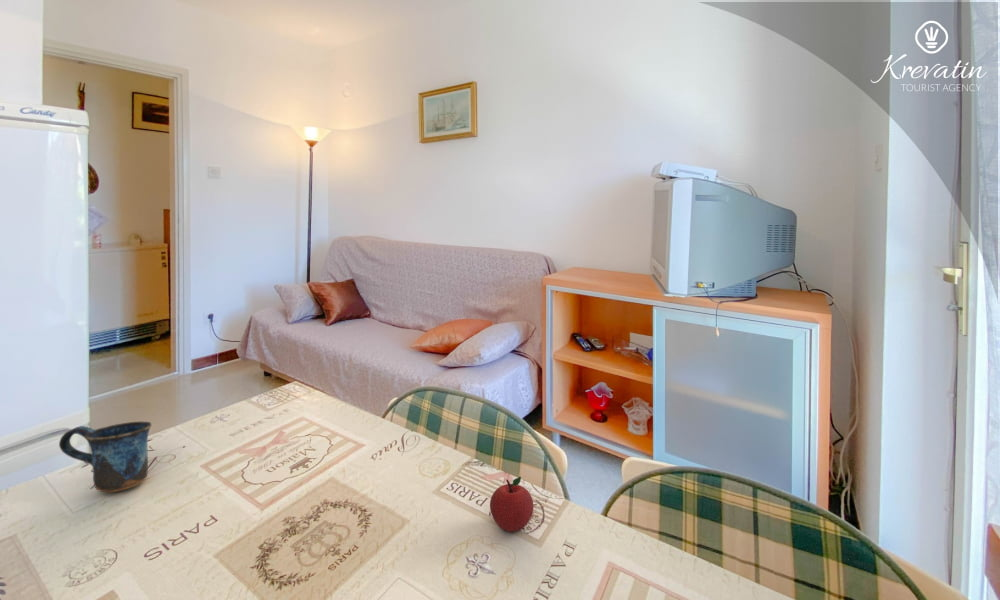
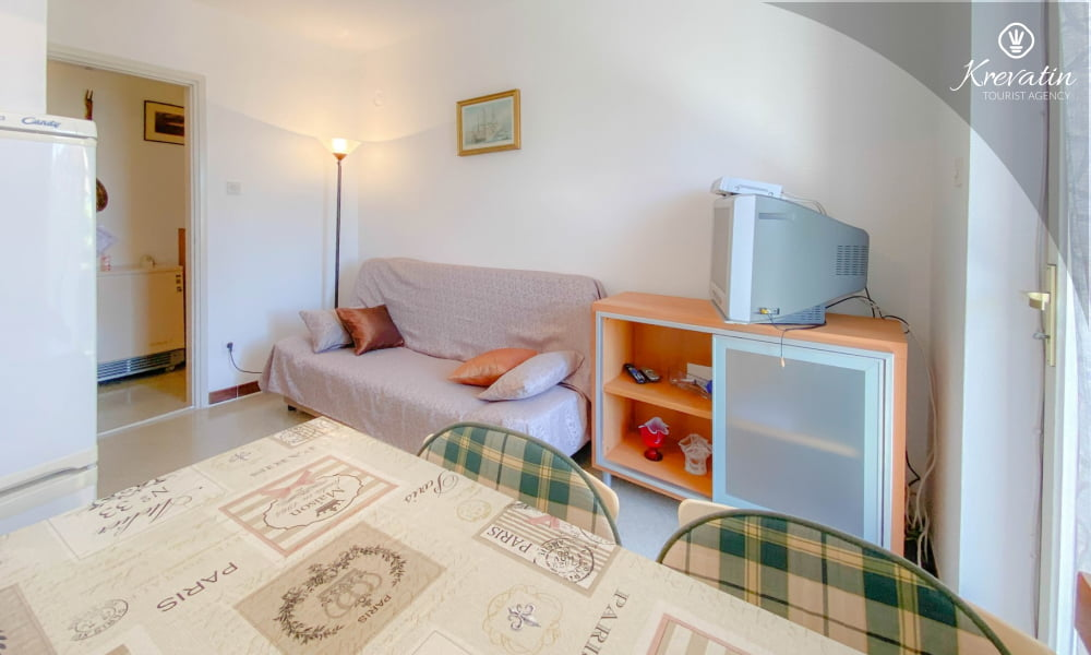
- apple (511, 501)
- mug (112, 454)
